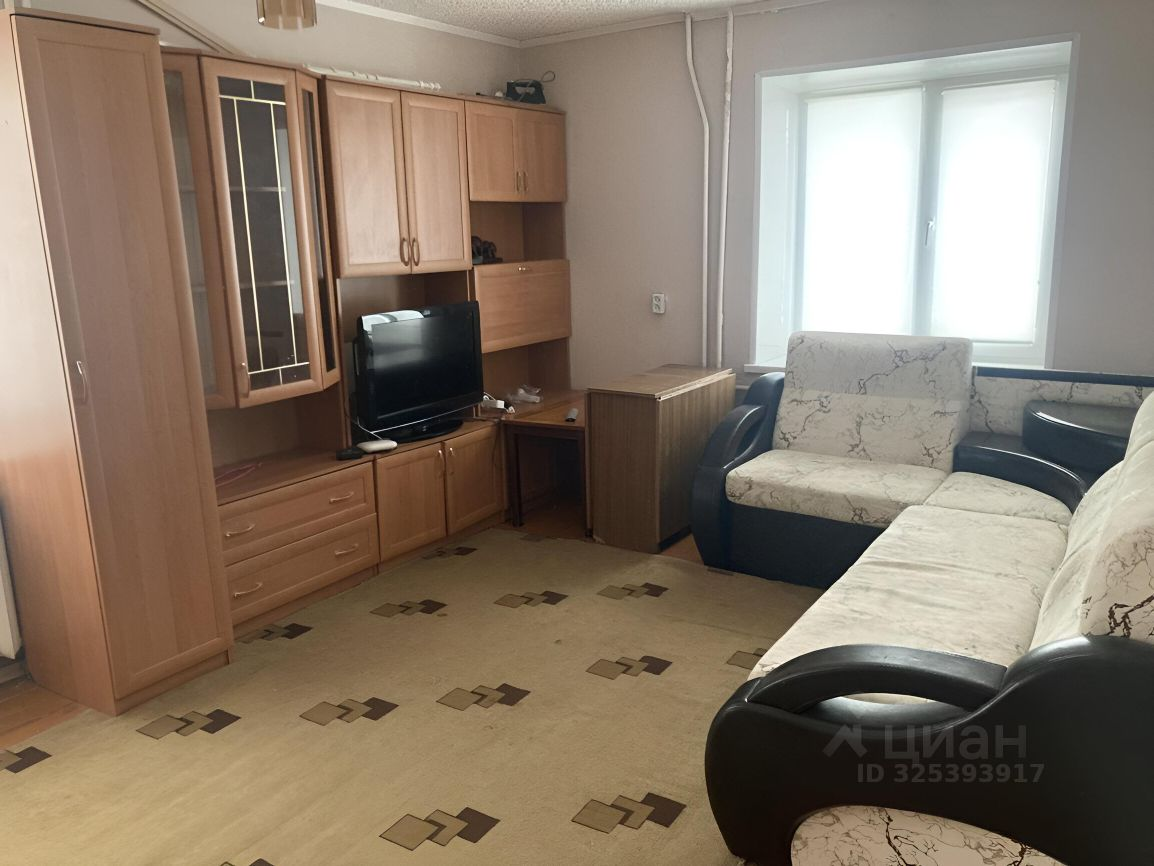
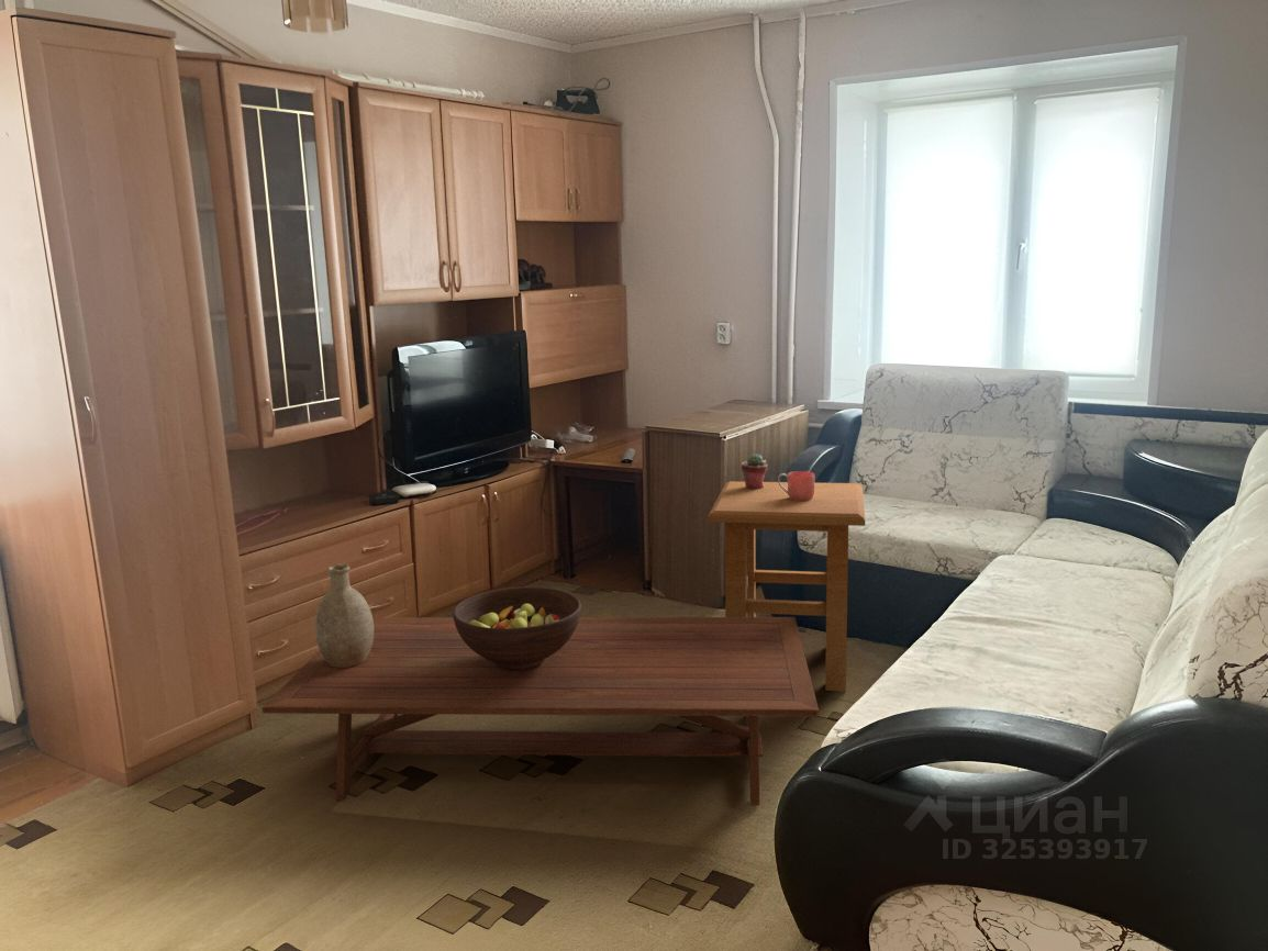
+ decorative vase (343, 614)
+ side table (788, 582)
+ potted succulent (754, 470)
+ fruit bowl (519, 634)
+ mug (796, 484)
+ coffee table (556, 706)
